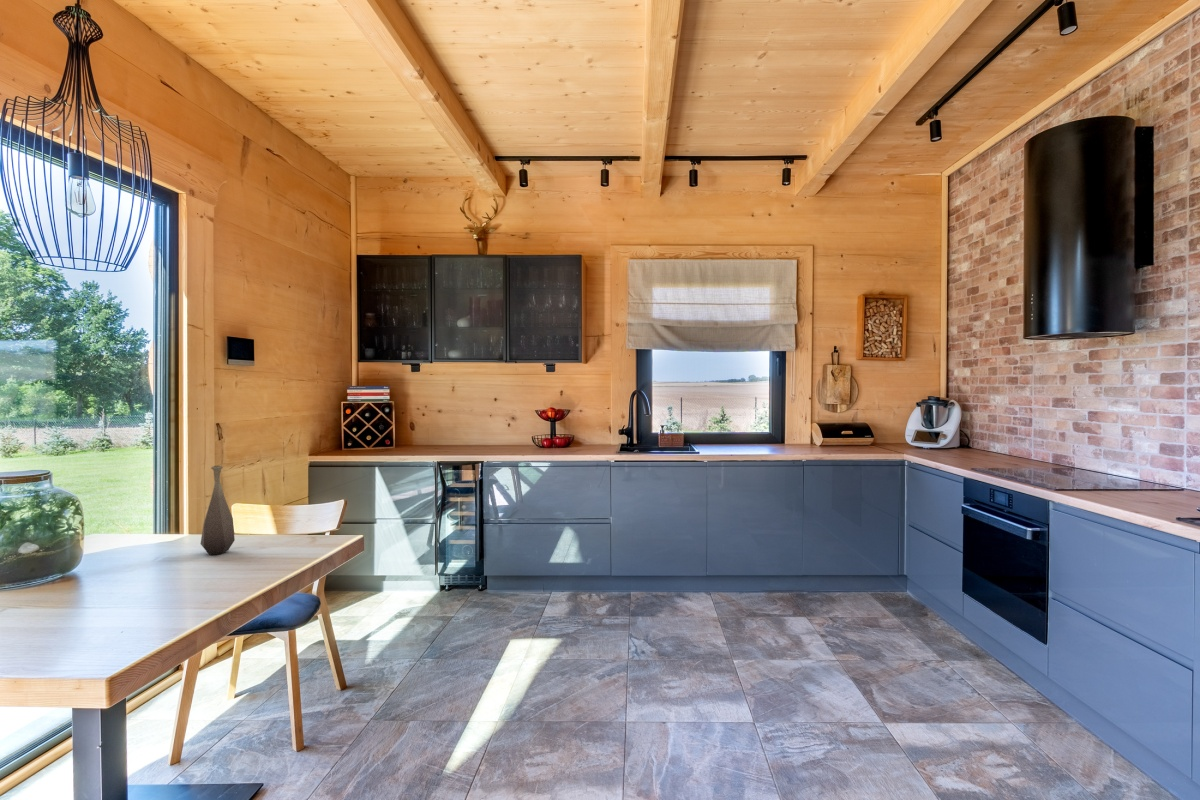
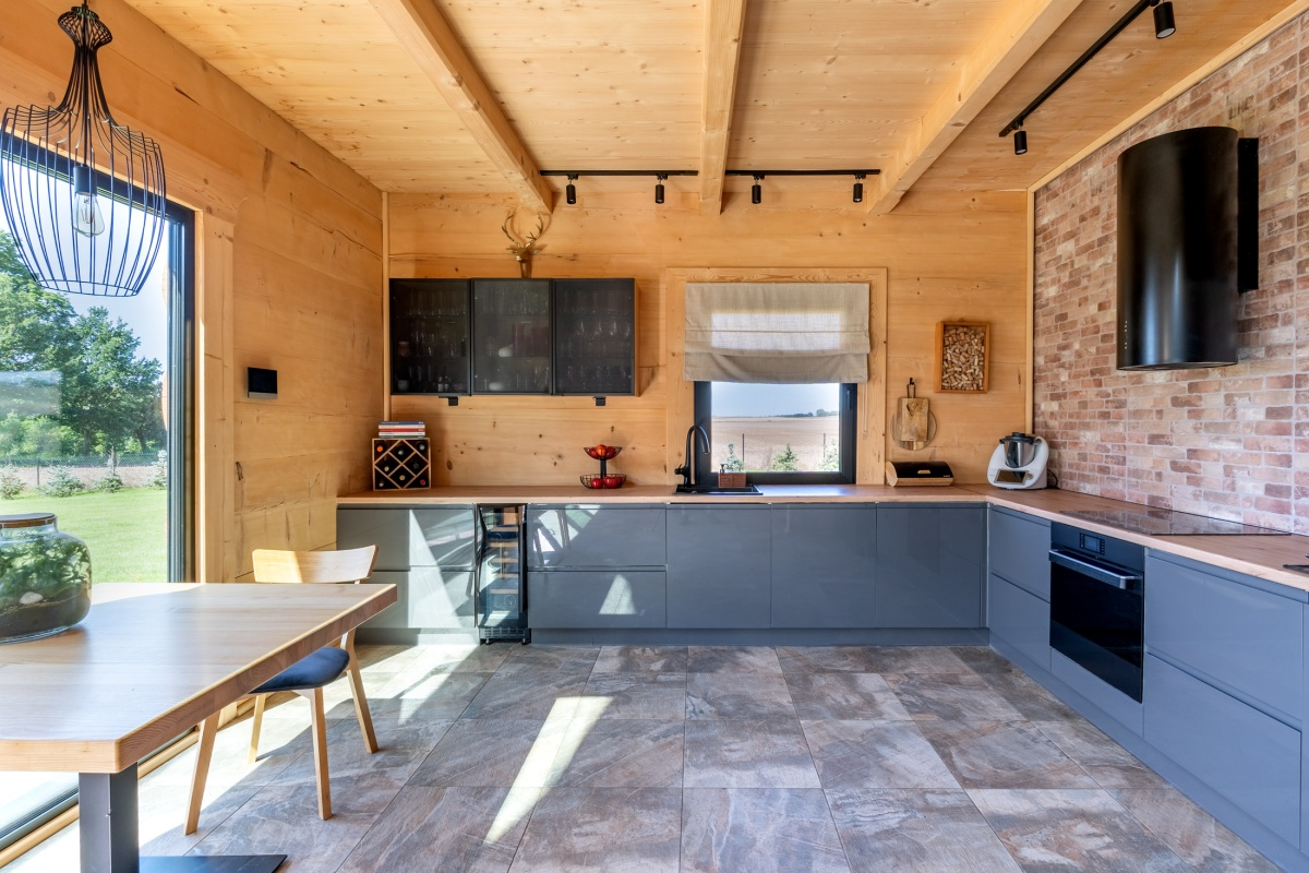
- bottle (217, 508)
